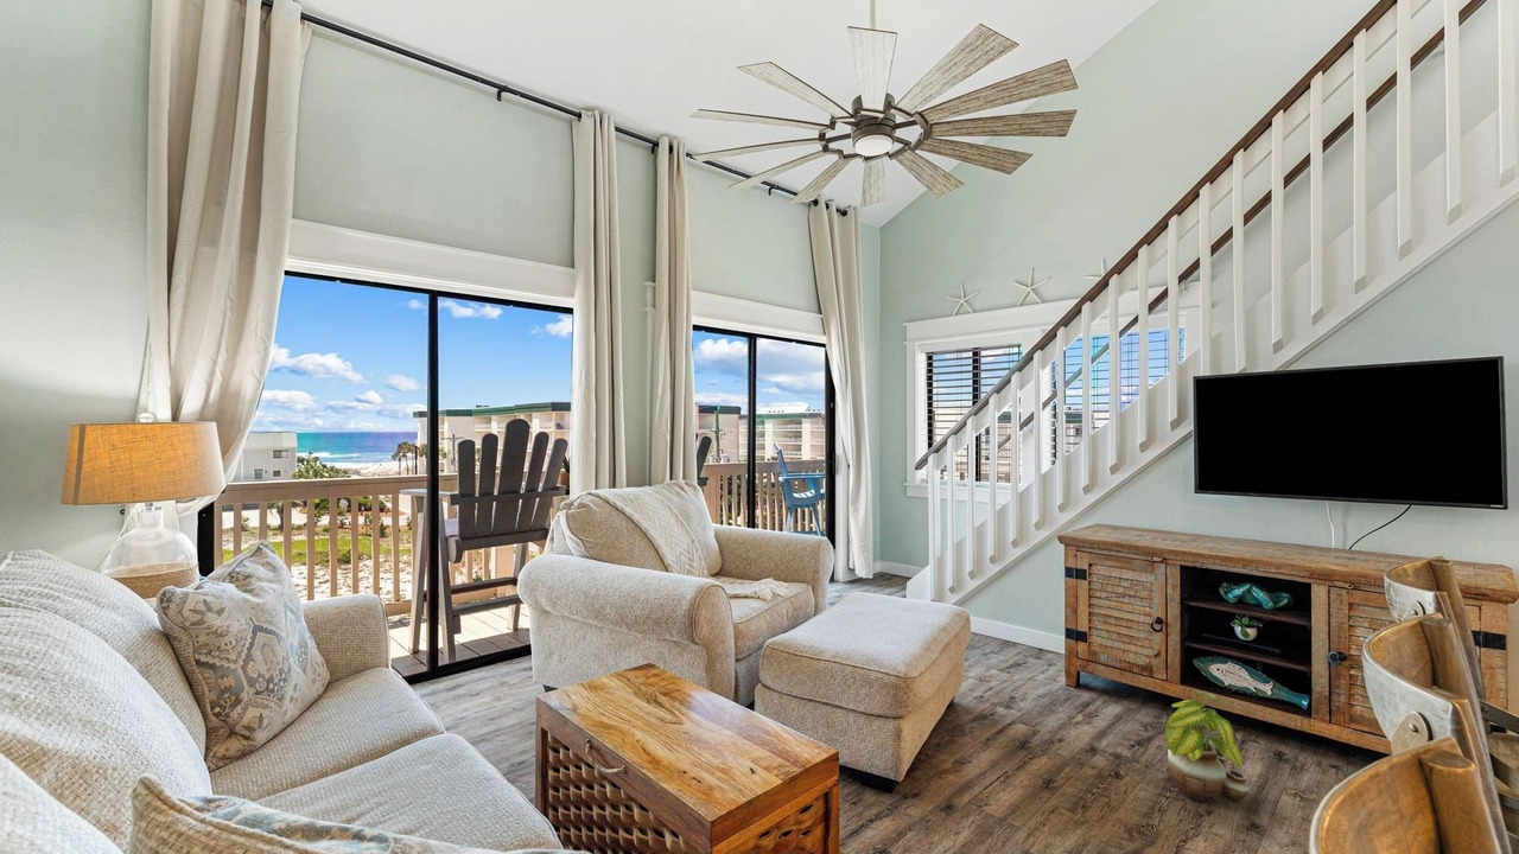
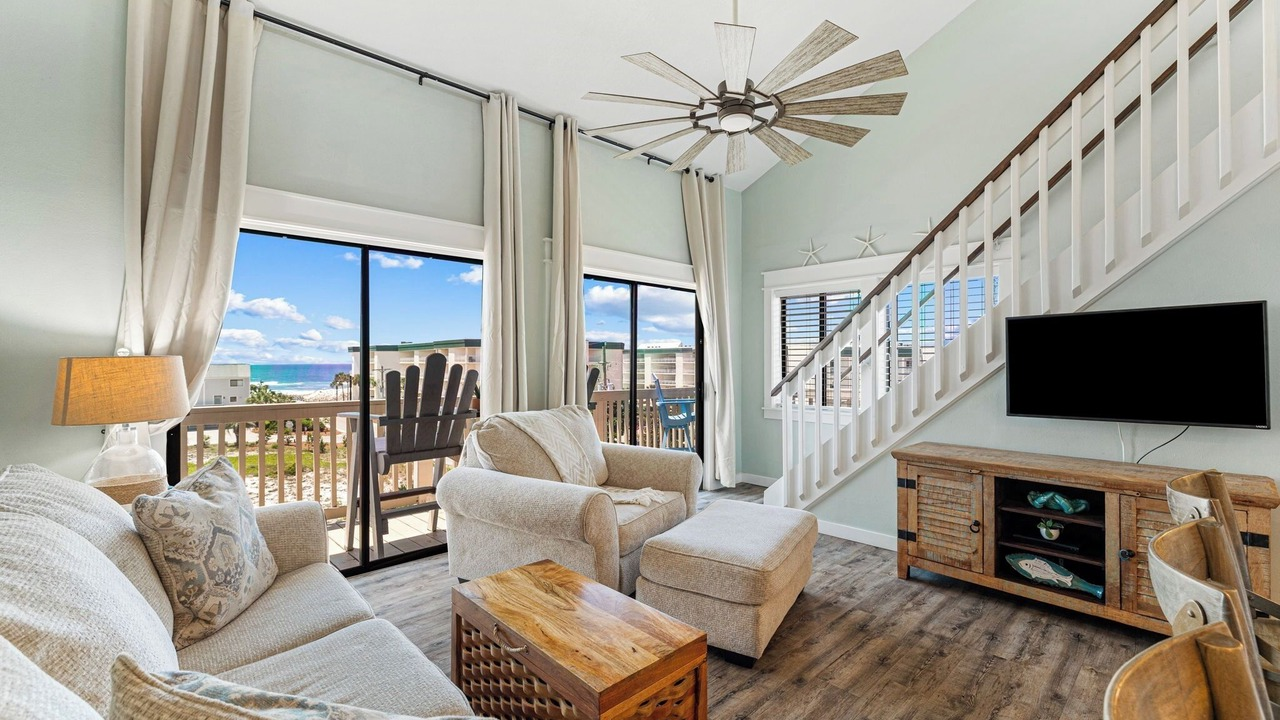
- potted plant (1206, 745)
